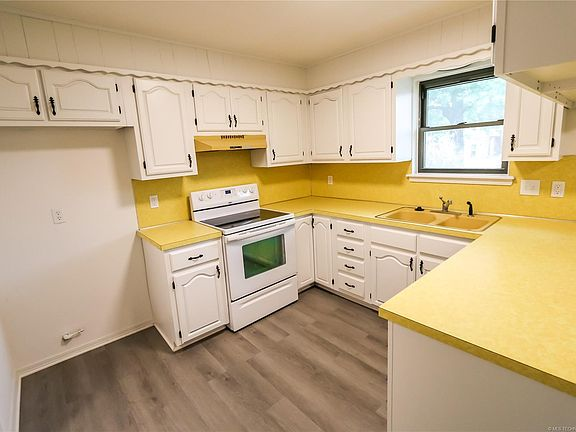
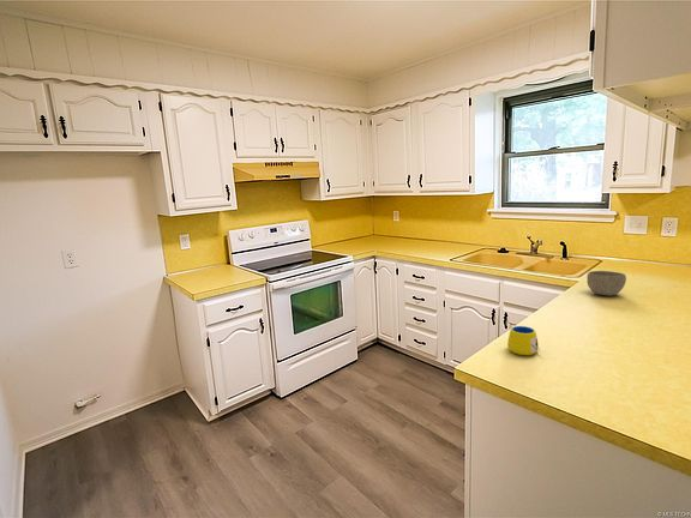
+ mug (523, 338)
+ bowl (606, 283)
